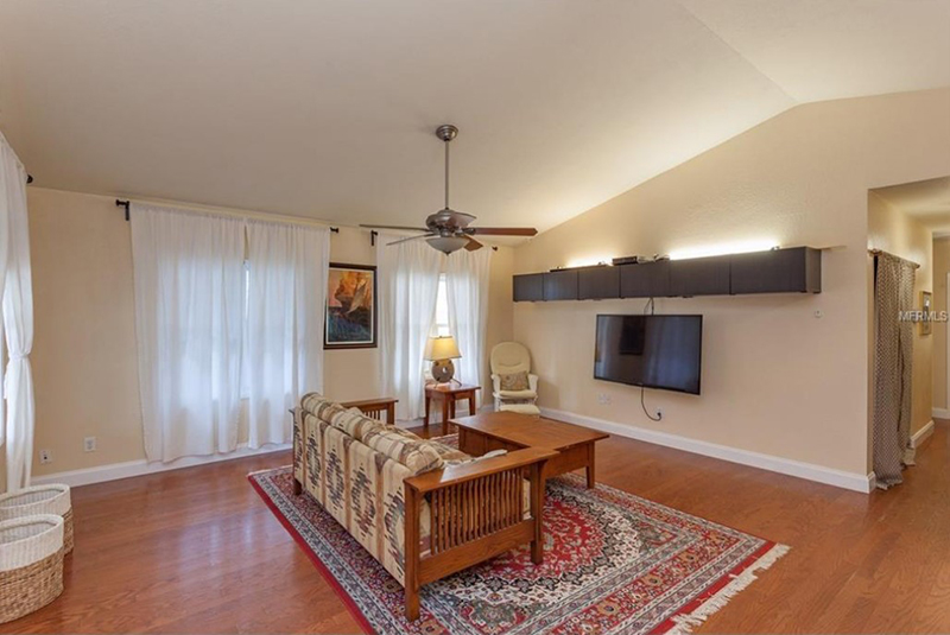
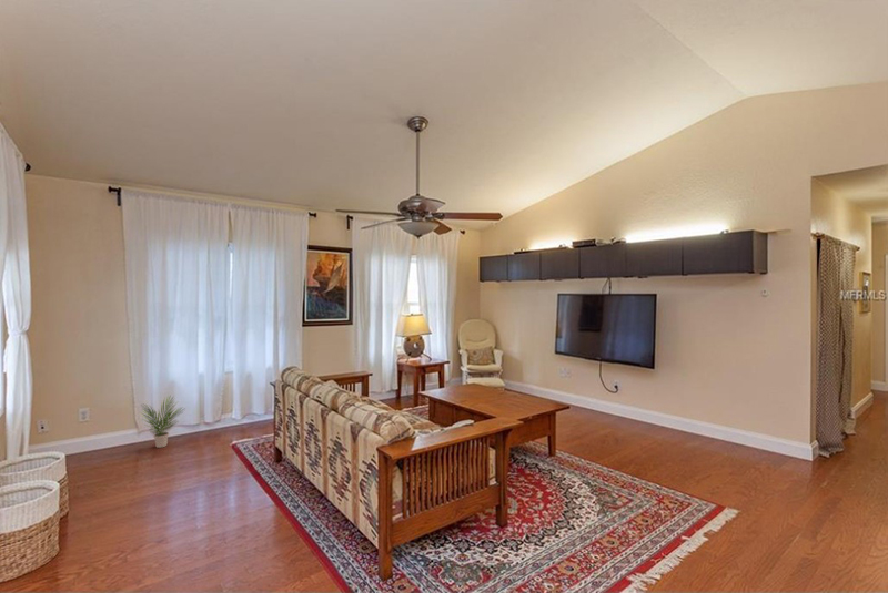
+ potted plant (160, 422)
